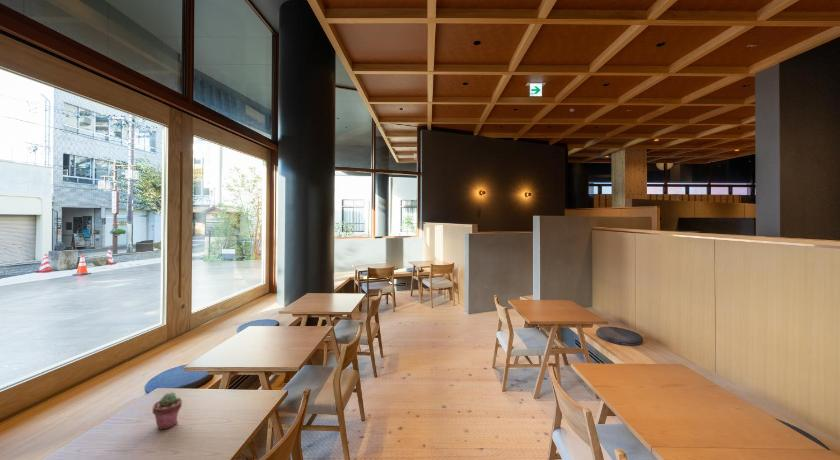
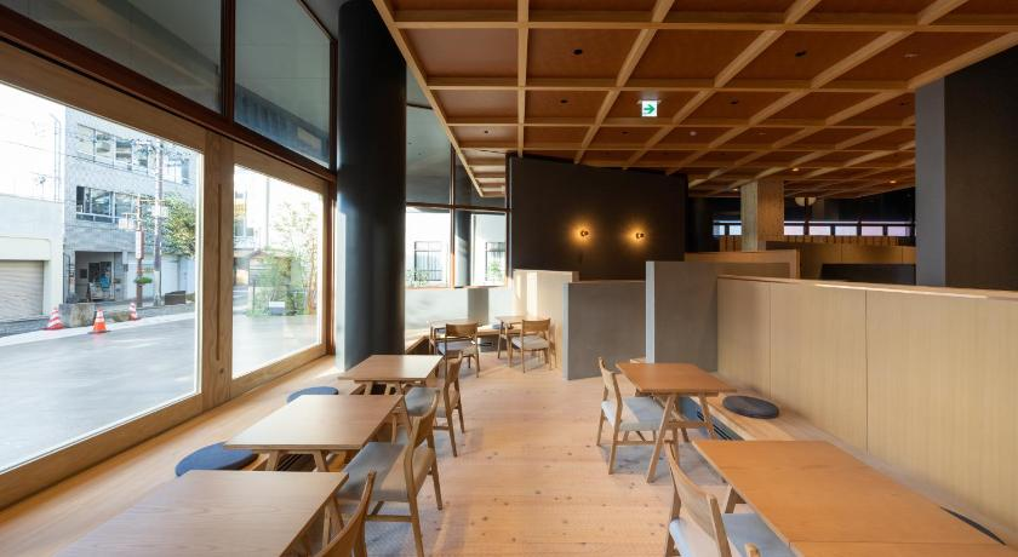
- potted succulent (167, 409)
